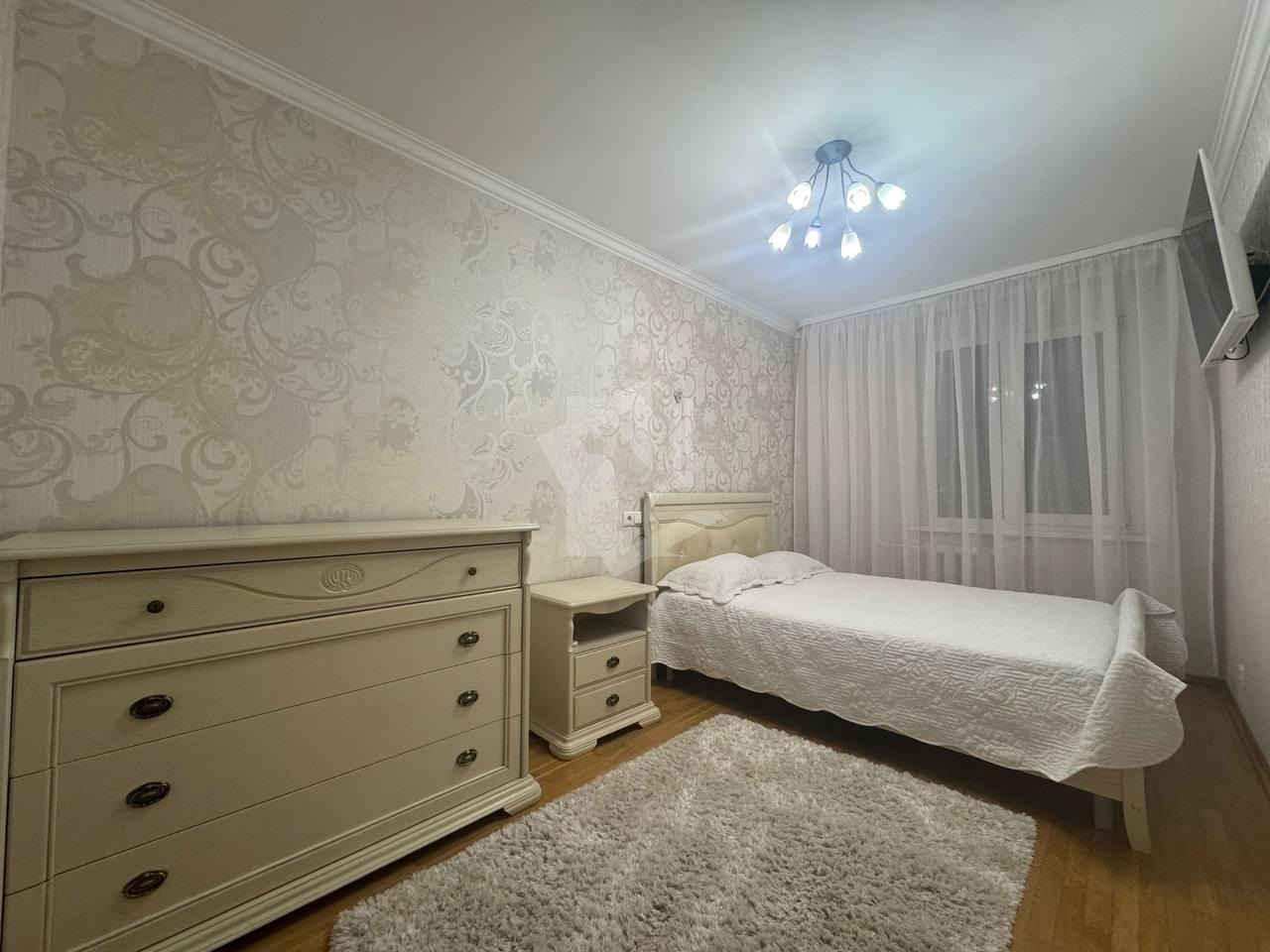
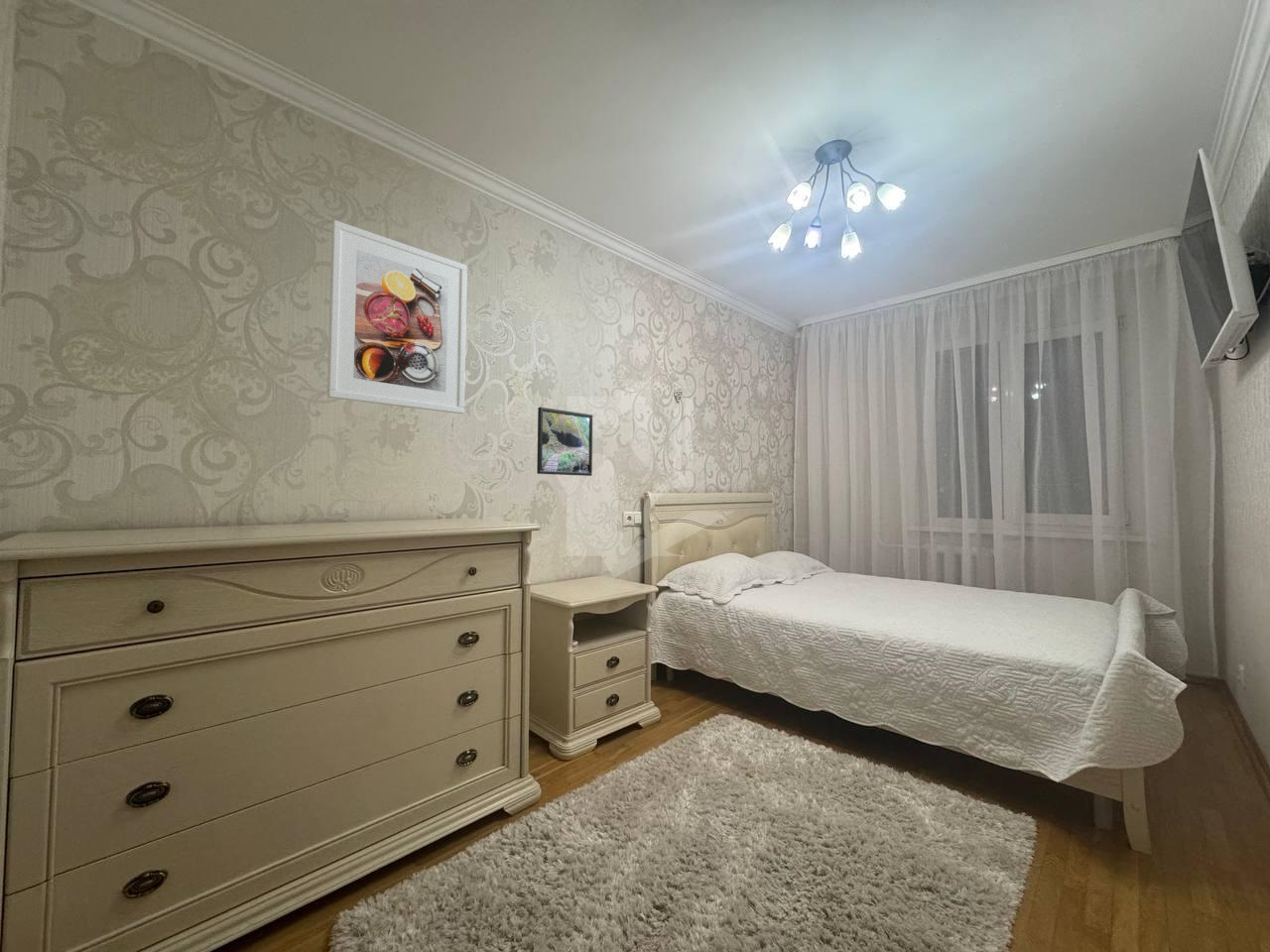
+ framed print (403, 325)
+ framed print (566, 442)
